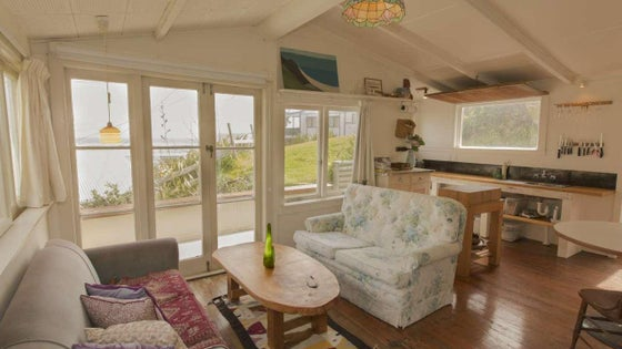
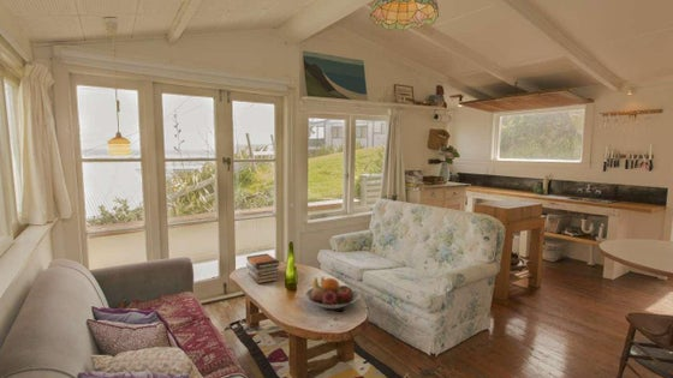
+ fruit bowl (332, 292)
+ book stack (262, 268)
